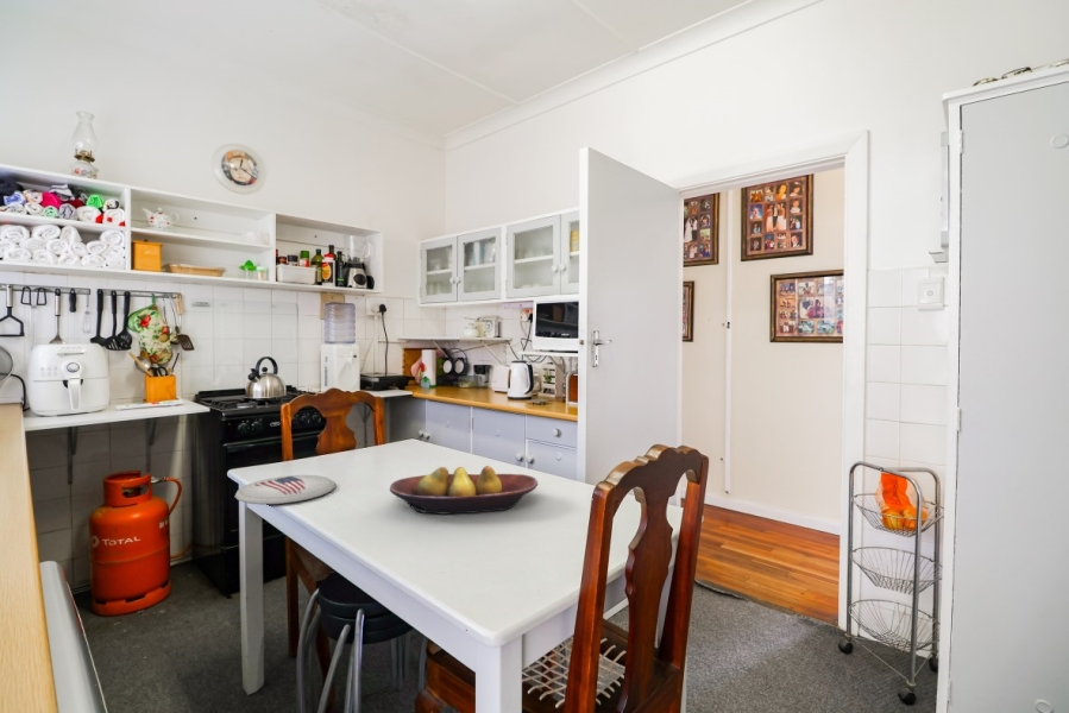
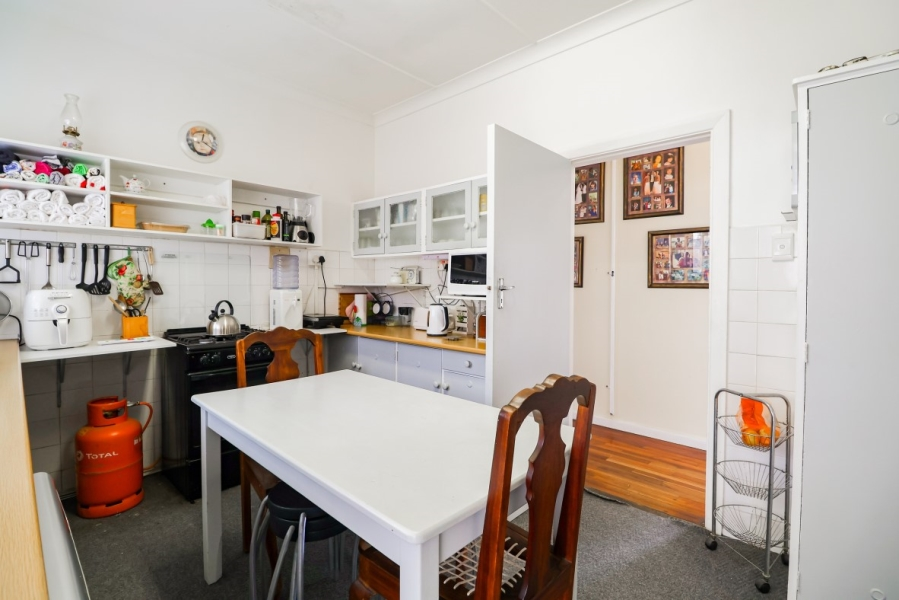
- fruit bowl (465, 485)
- plate (287, 487)
